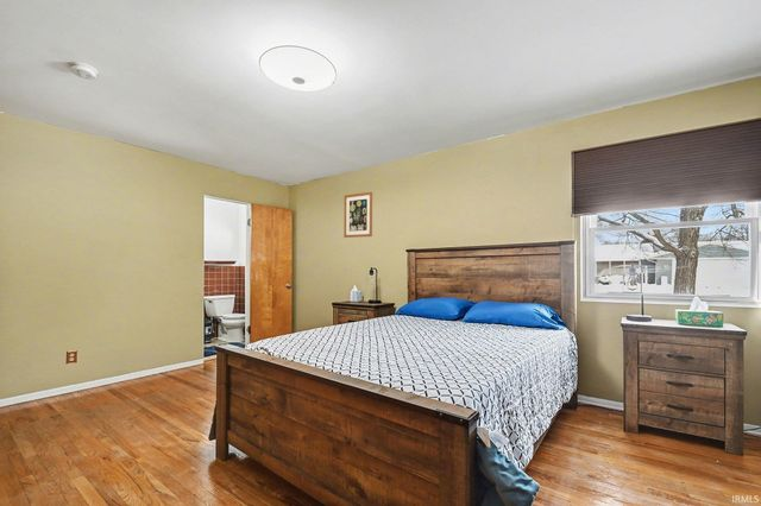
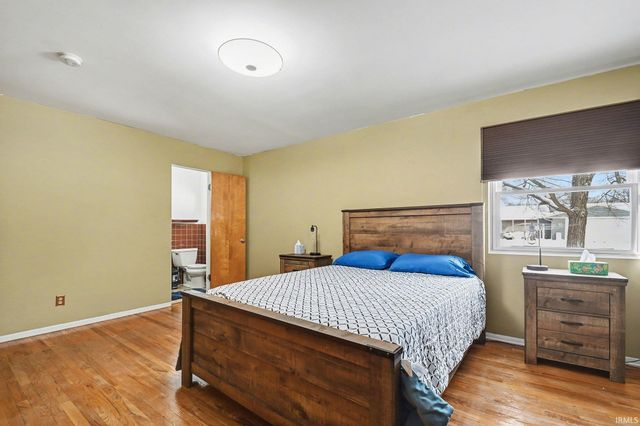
- wall art (357, 215)
